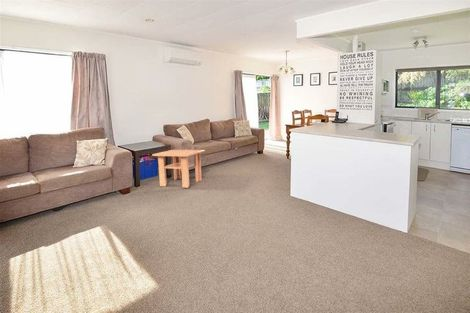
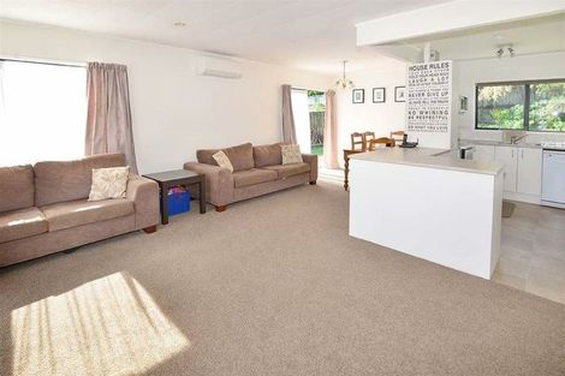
- coffee table (180, 167)
